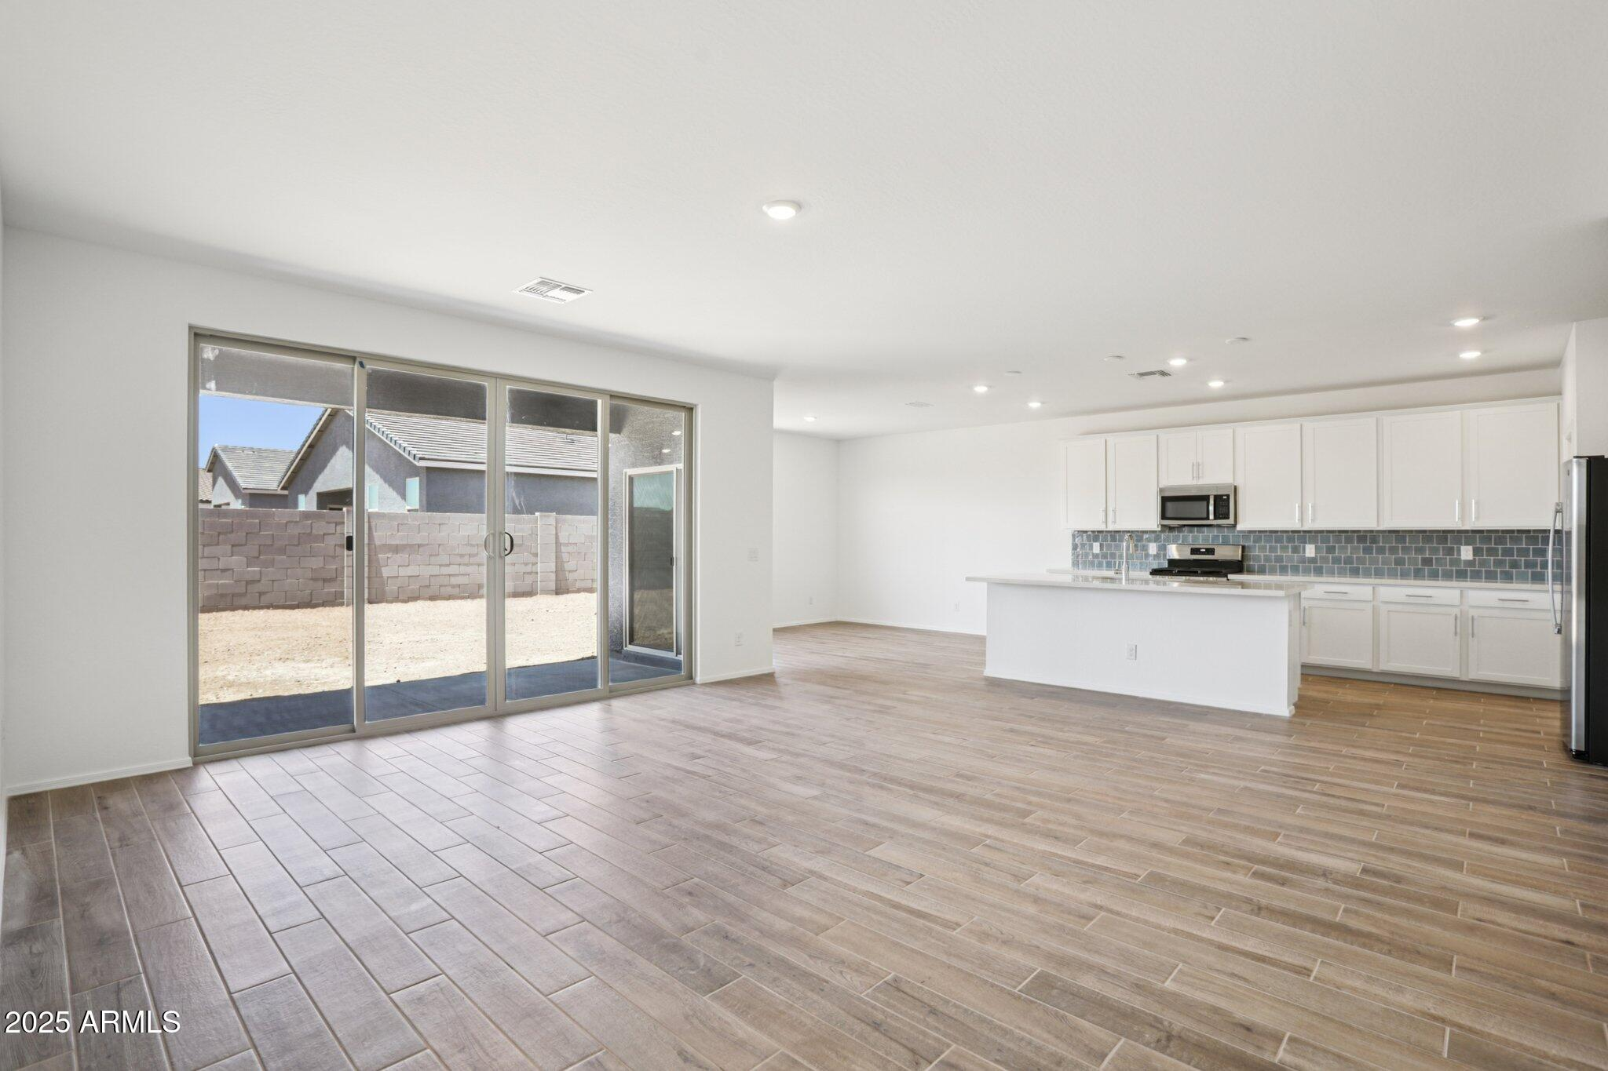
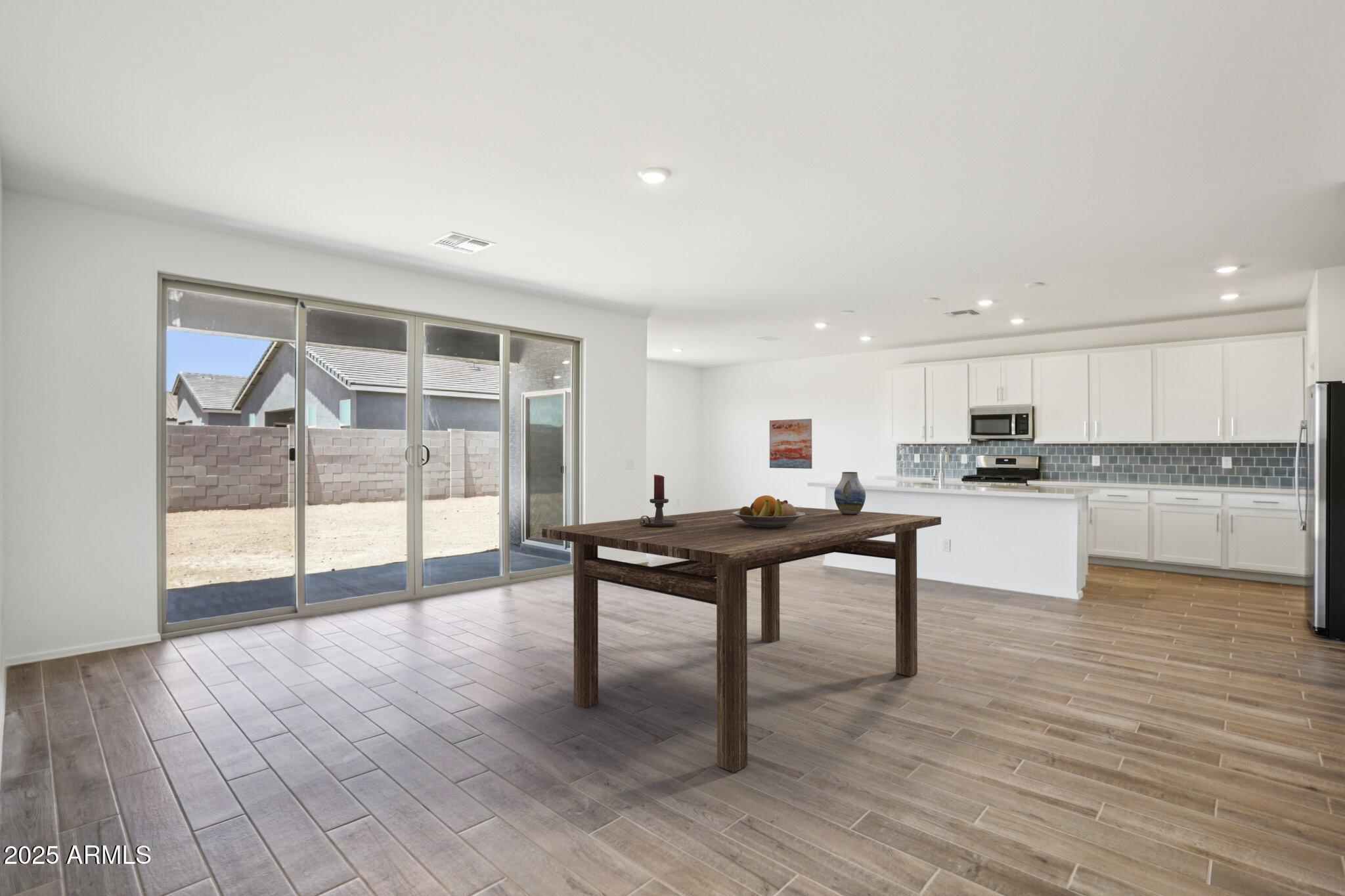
+ wall art (790, 444)
+ fruit bowl (768, 509)
+ candle holder (655, 500)
+ dining table (761, 605)
+ vase (850, 492)
